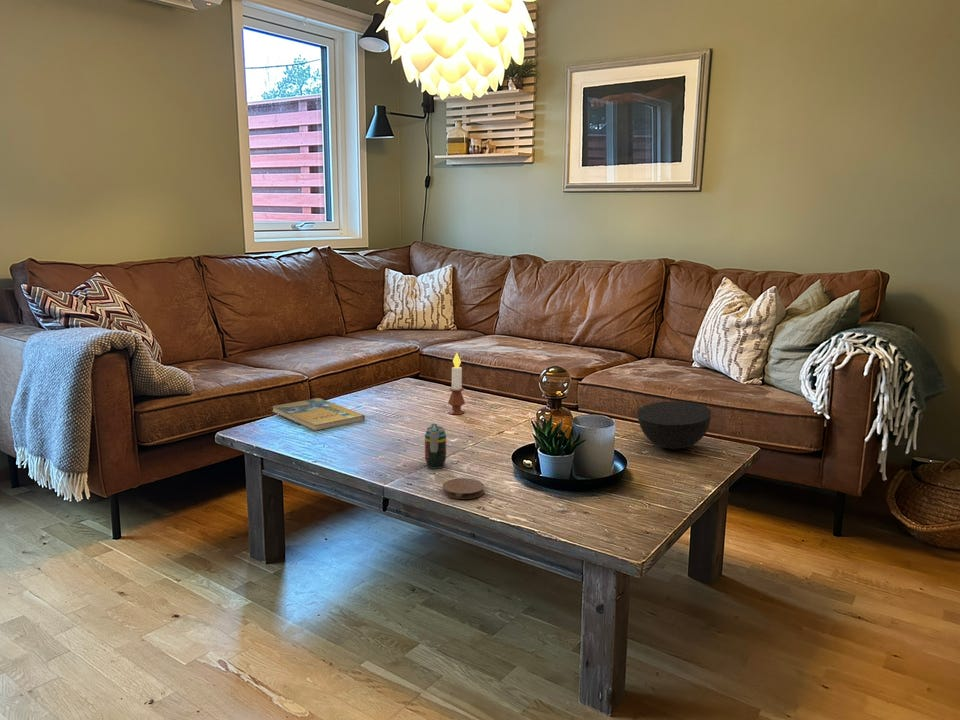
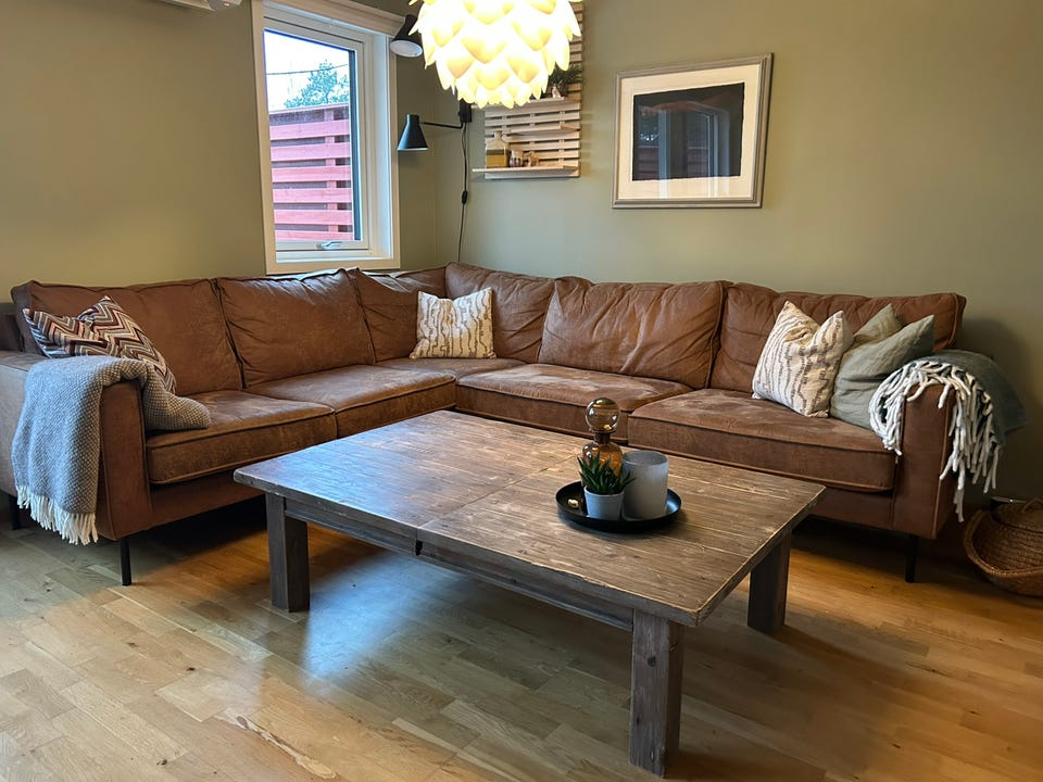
- beverage can (435, 443)
- candle (456, 382)
- bowl (672, 427)
- coaster (463, 488)
- booklet (317, 413)
